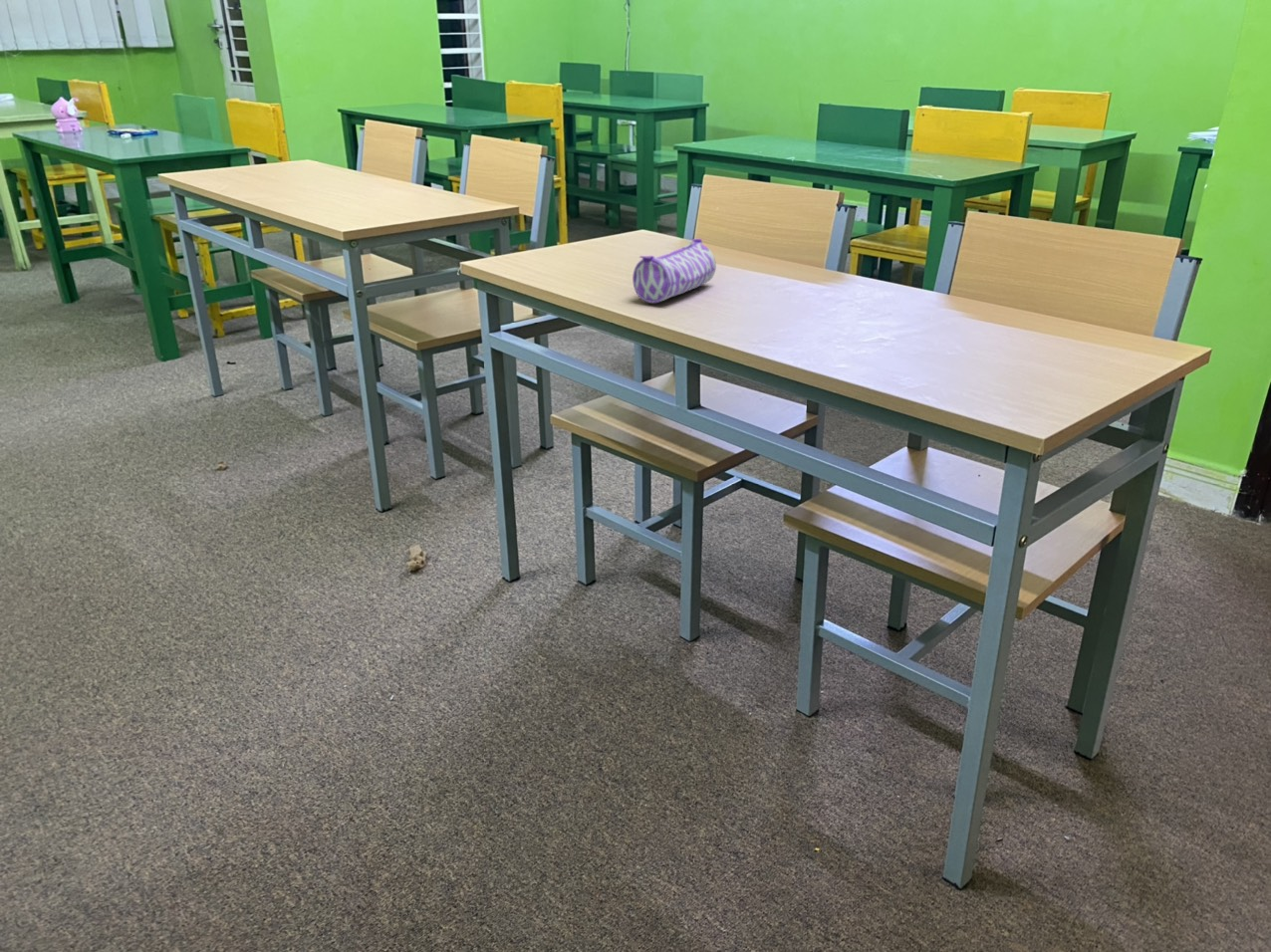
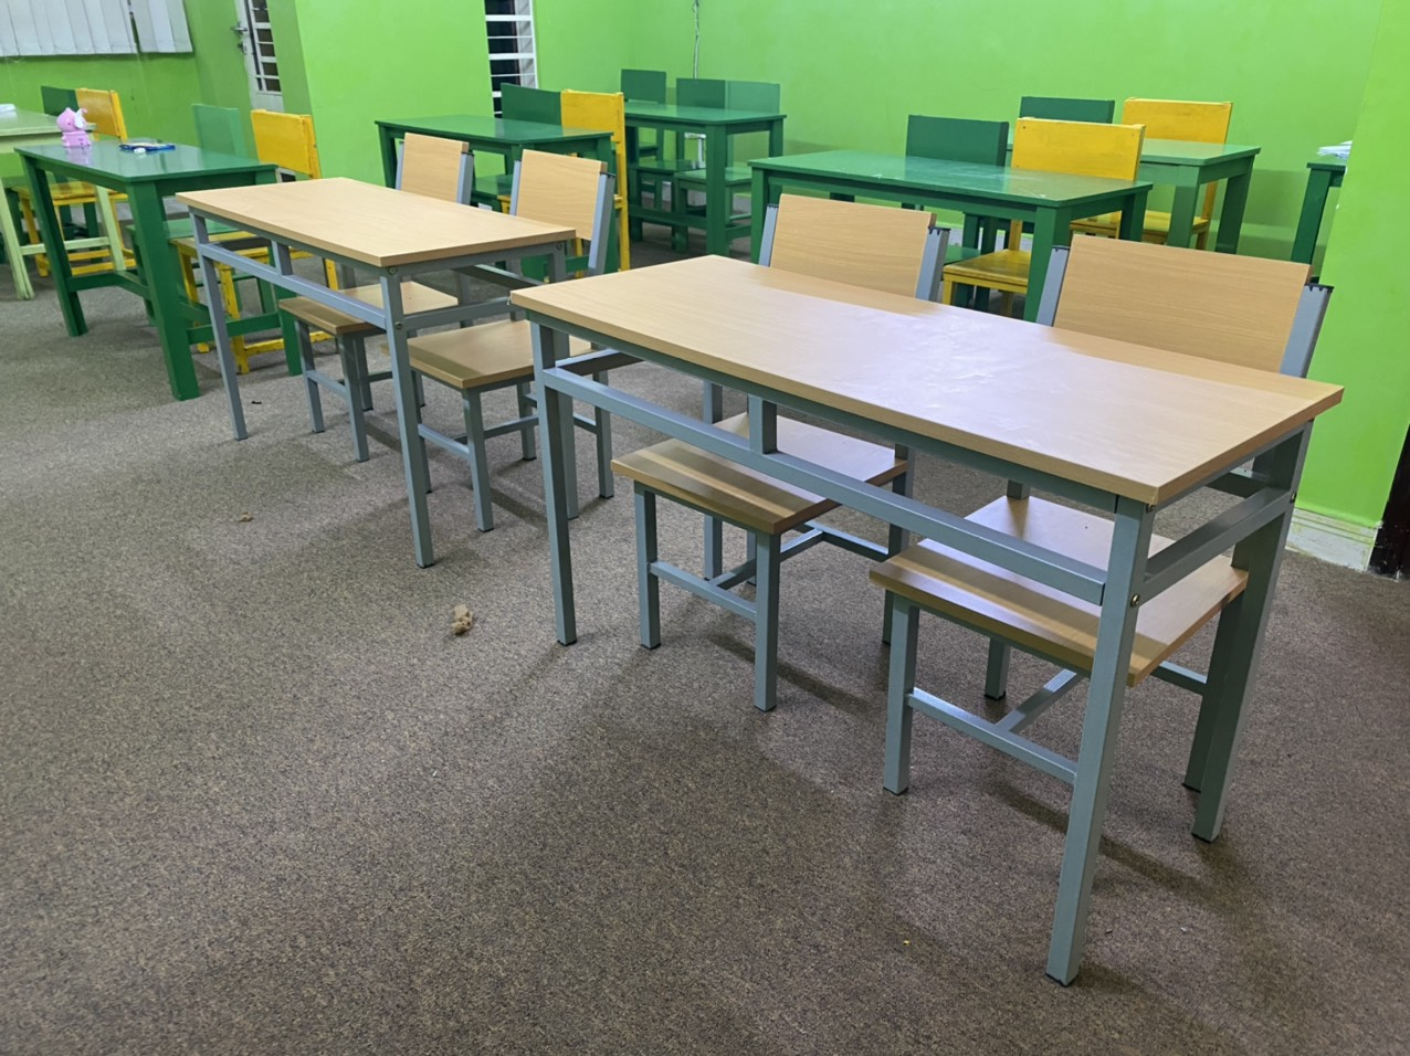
- pencil case (675, 270)
